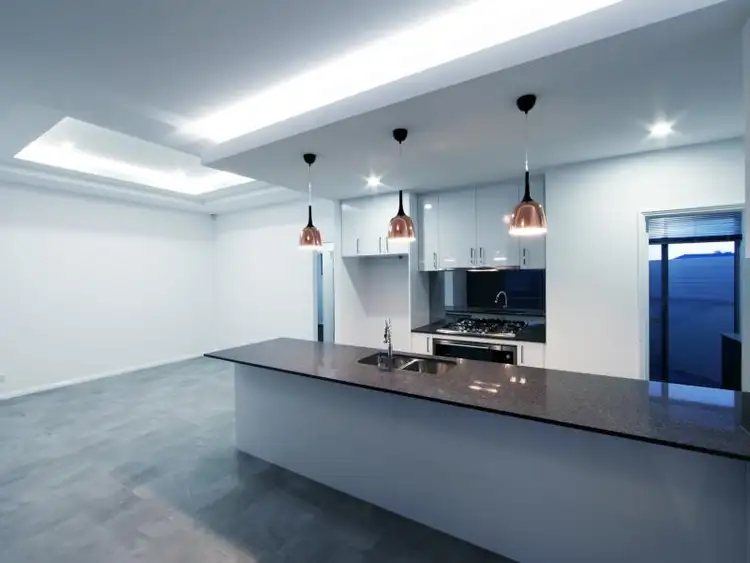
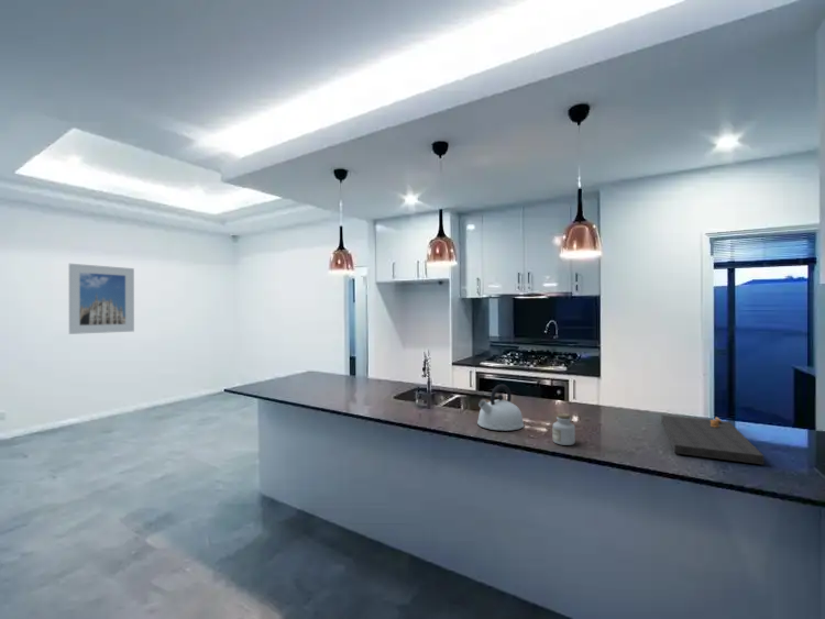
+ cutting board (704, 432)
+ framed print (102, 299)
+ jar (563, 428)
+ kettle (498, 405)
